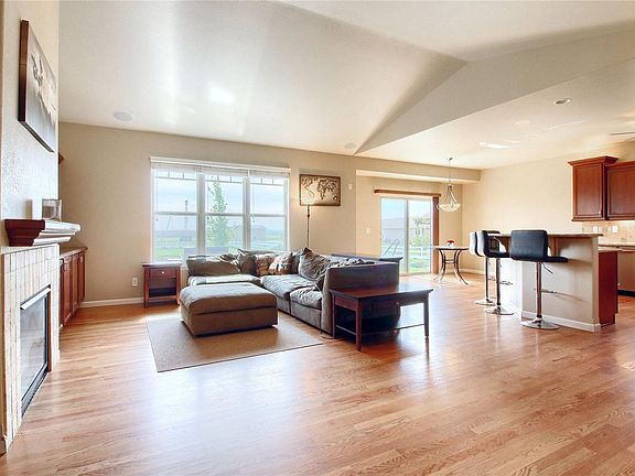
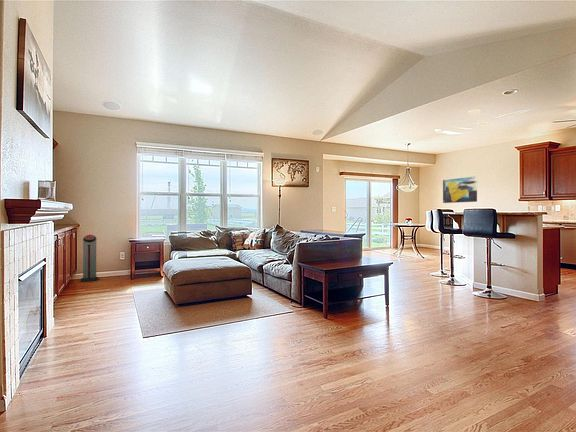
+ air purifier (89, 257)
+ wall art (459, 190)
